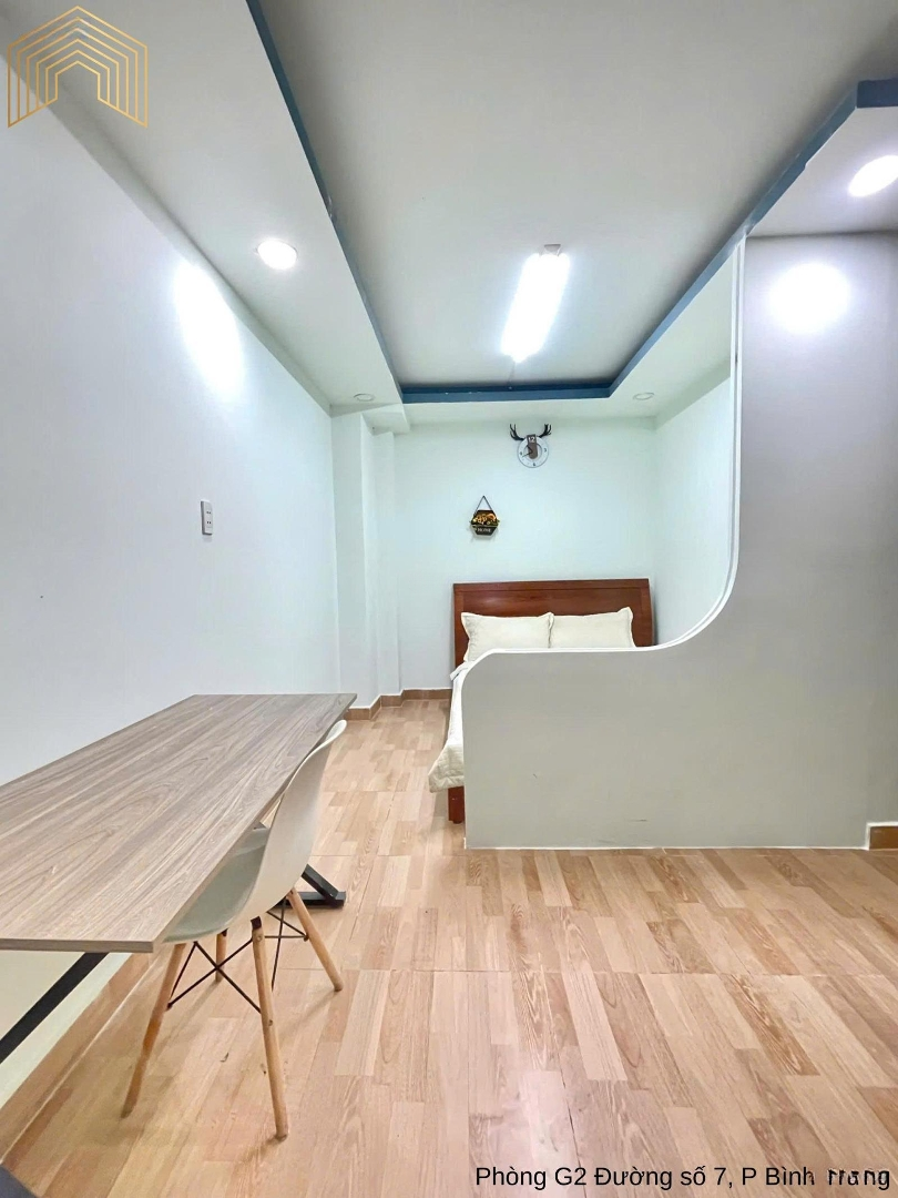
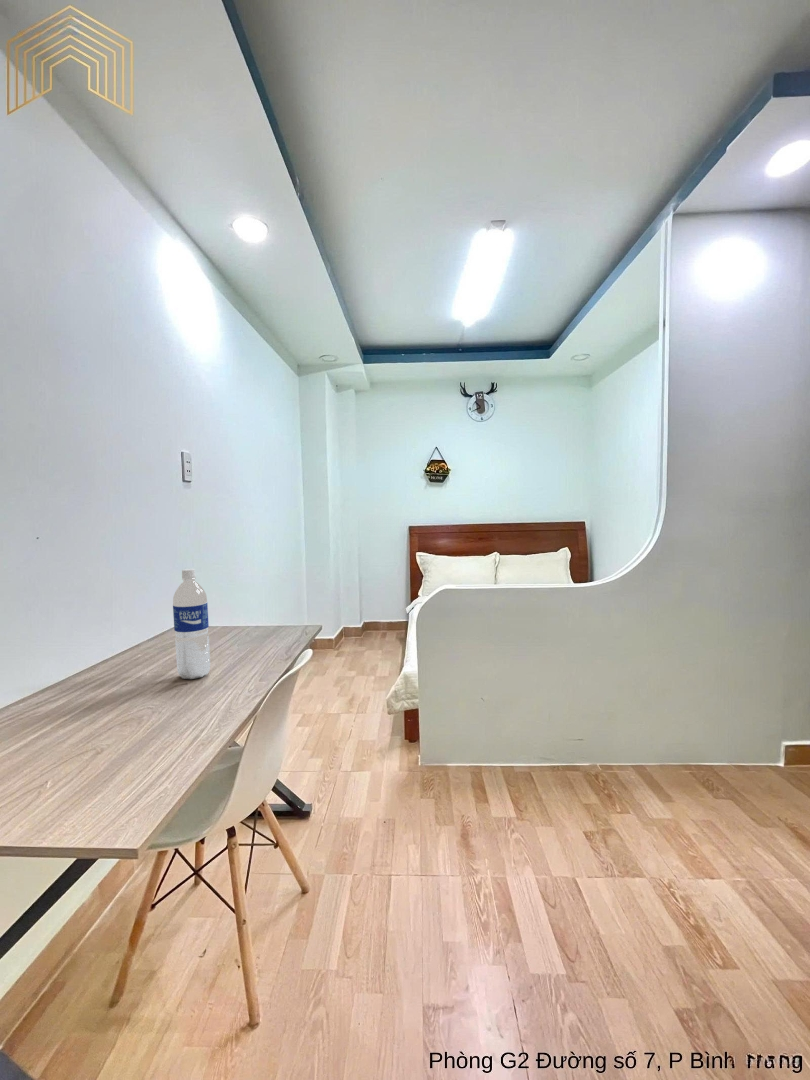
+ water bottle (191, 623)
